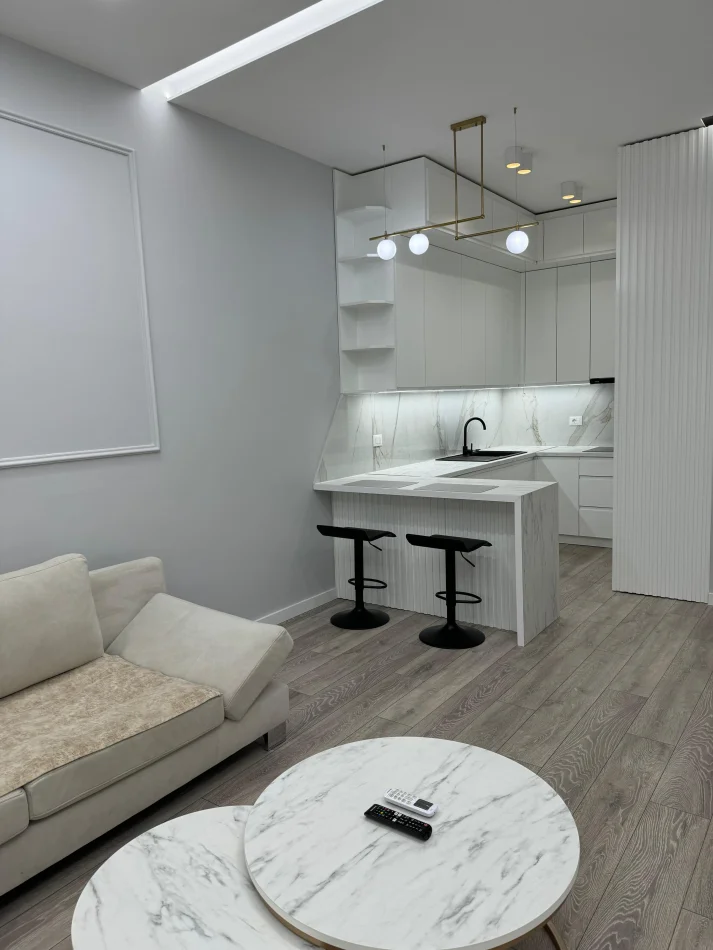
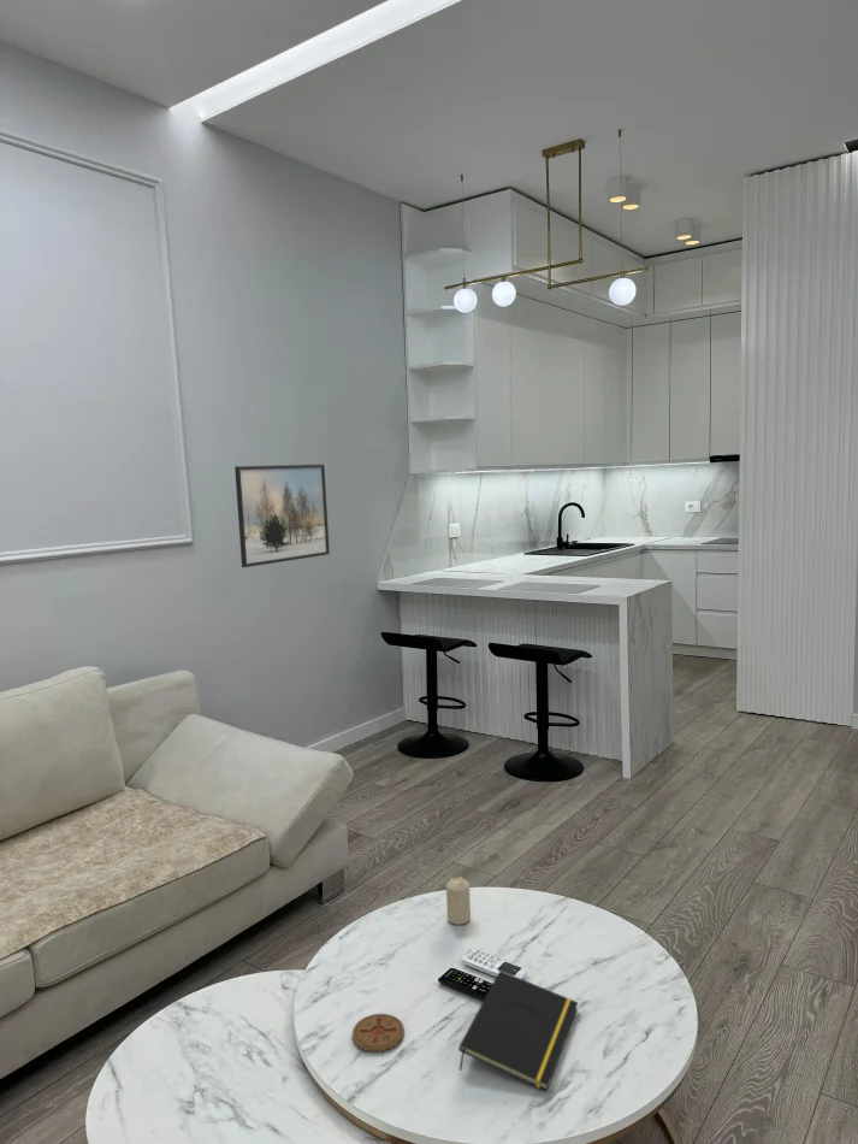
+ candle (457, 898)
+ notepad (521, 1025)
+ coaster (378, 1032)
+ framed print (284, 513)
